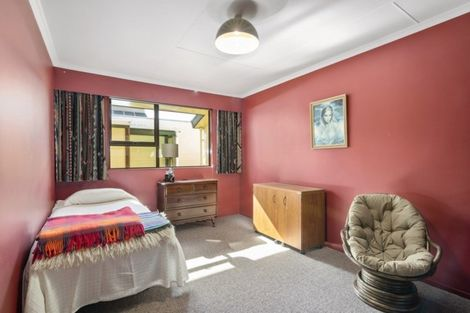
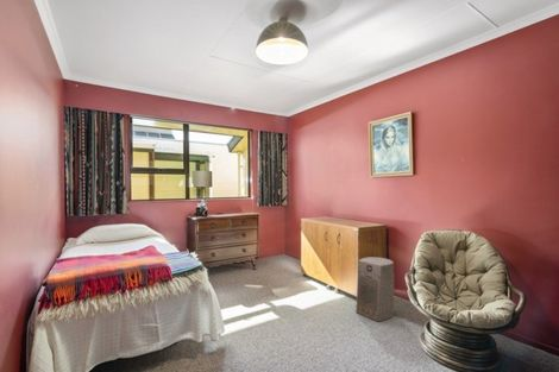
+ fan (377, 285)
